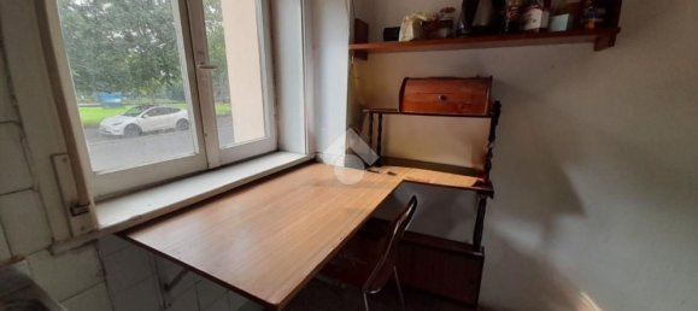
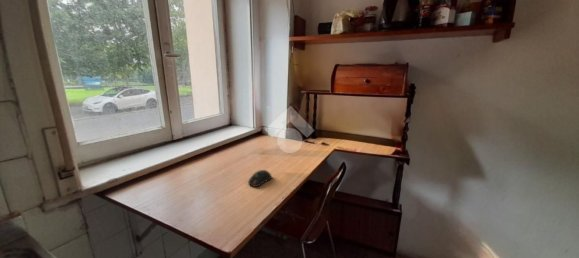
+ computer mouse (260, 176)
